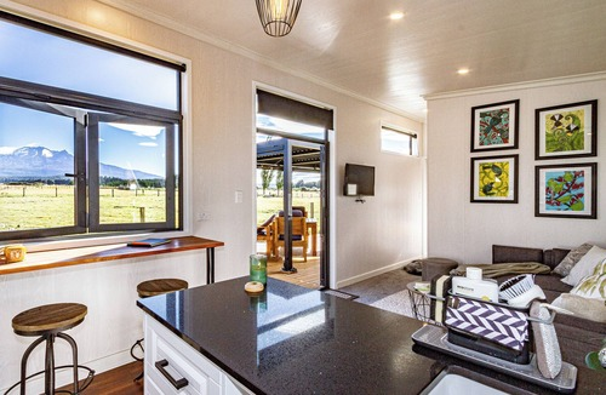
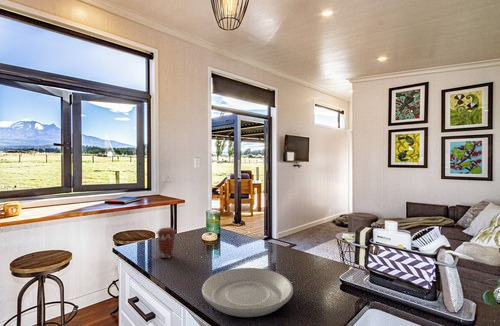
+ plate (247, 292)
+ coffee cup (166, 242)
